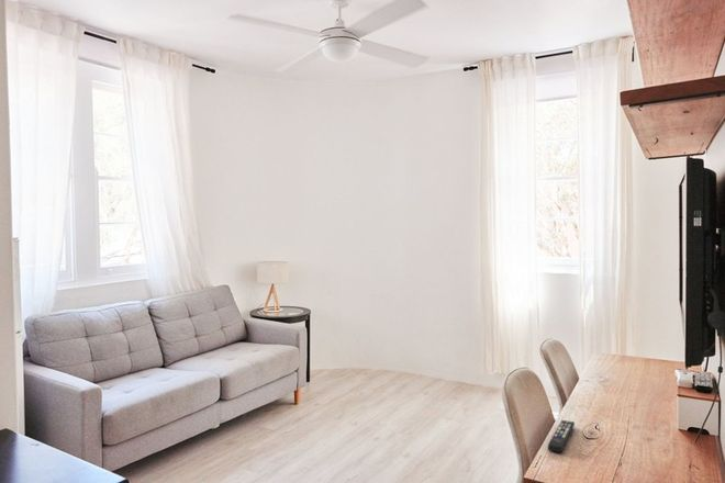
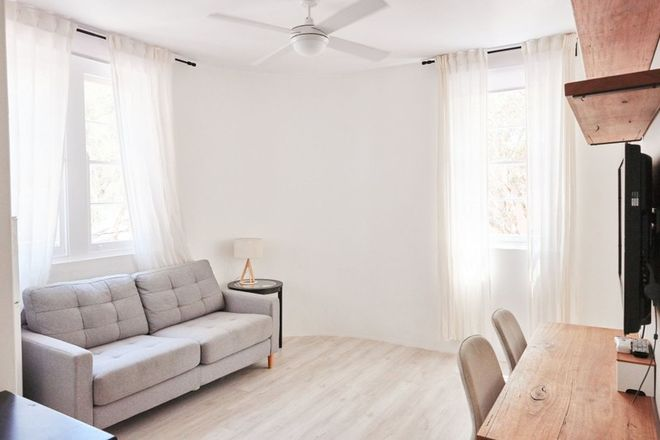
- remote control (561, 435)
